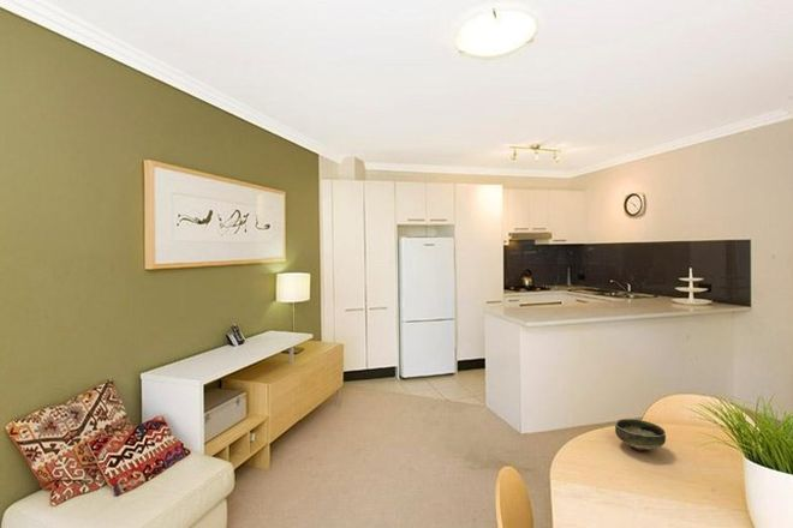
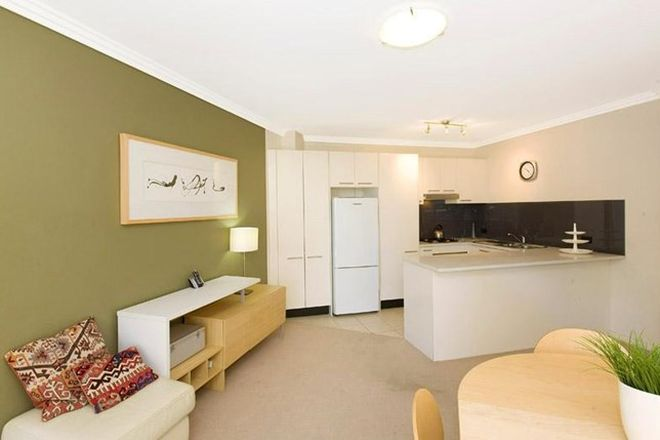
- bowl (639, 437)
